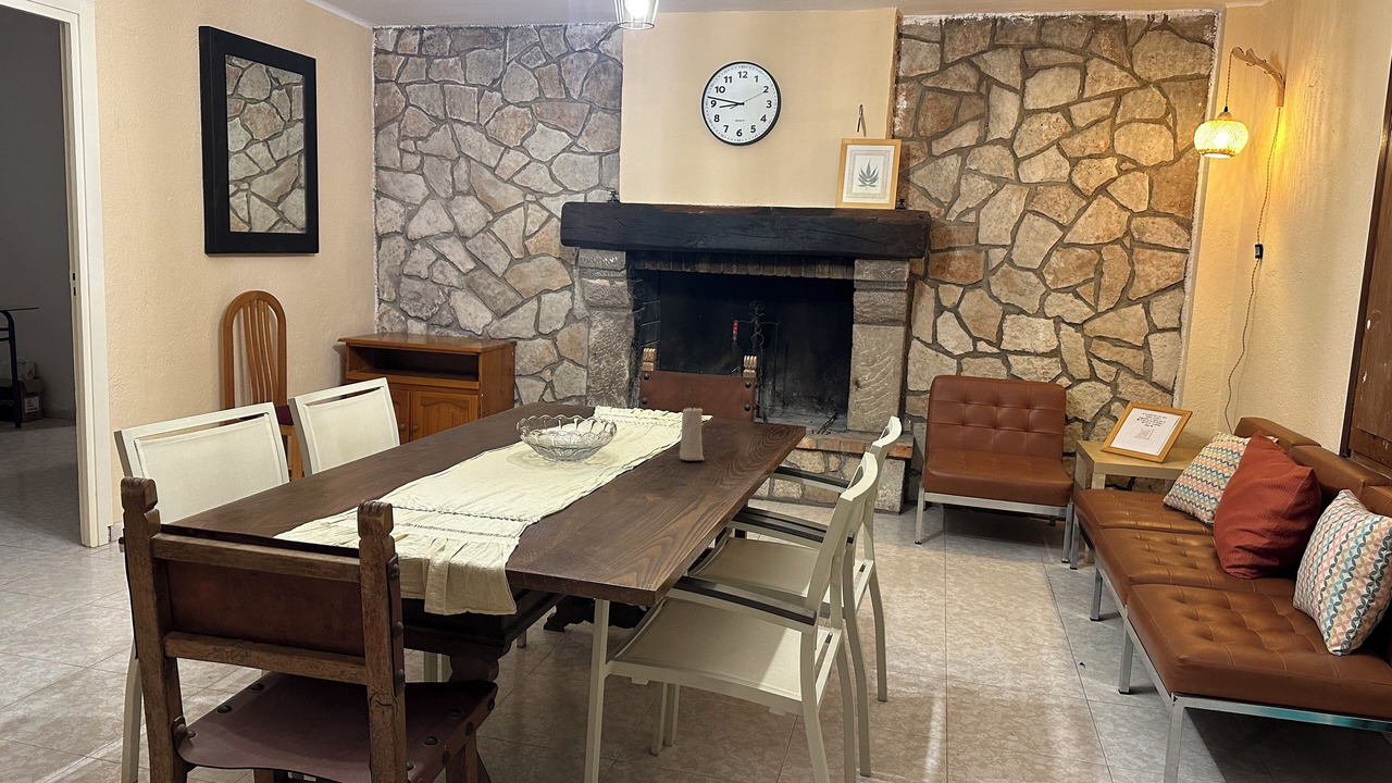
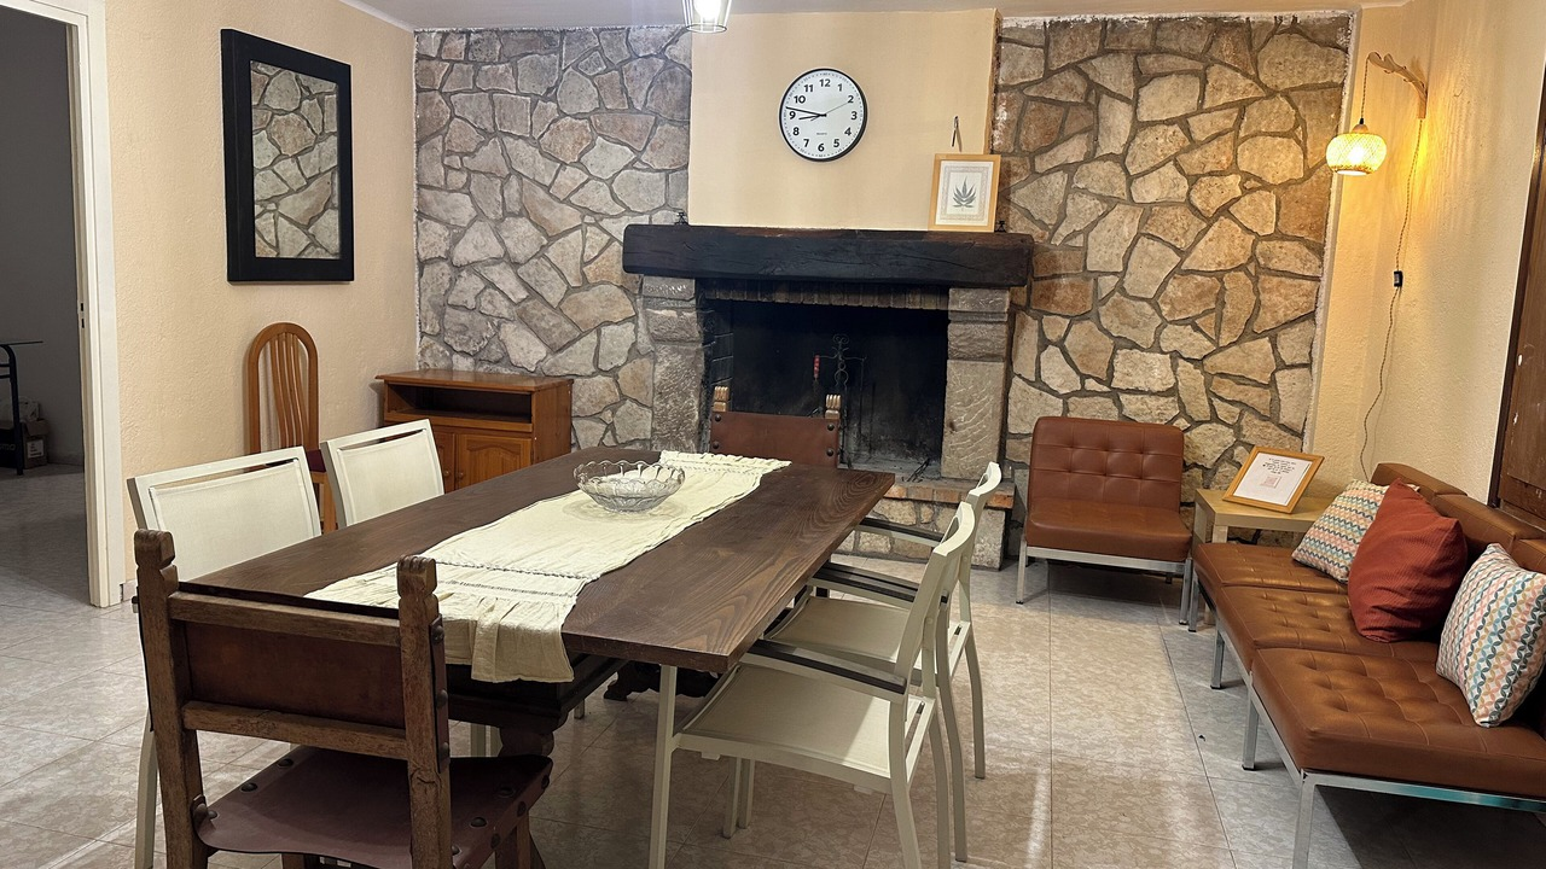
- candle (692, 431)
